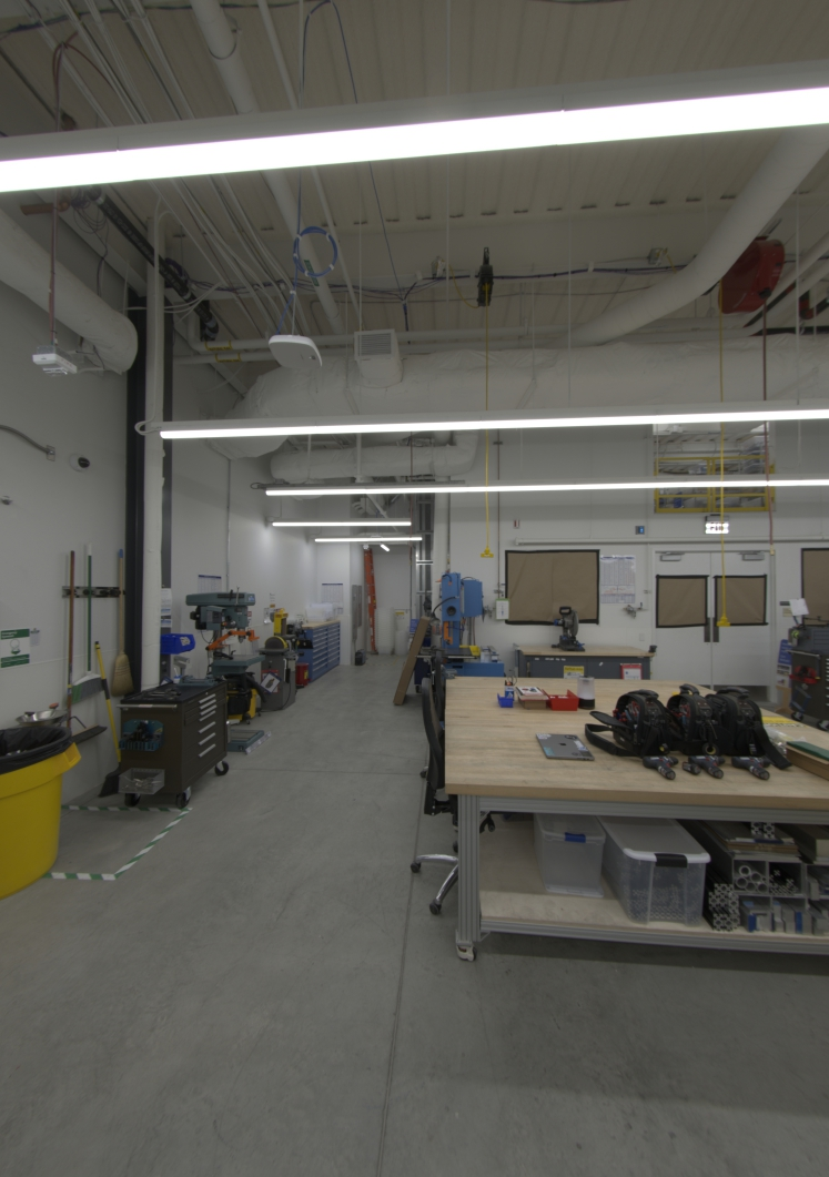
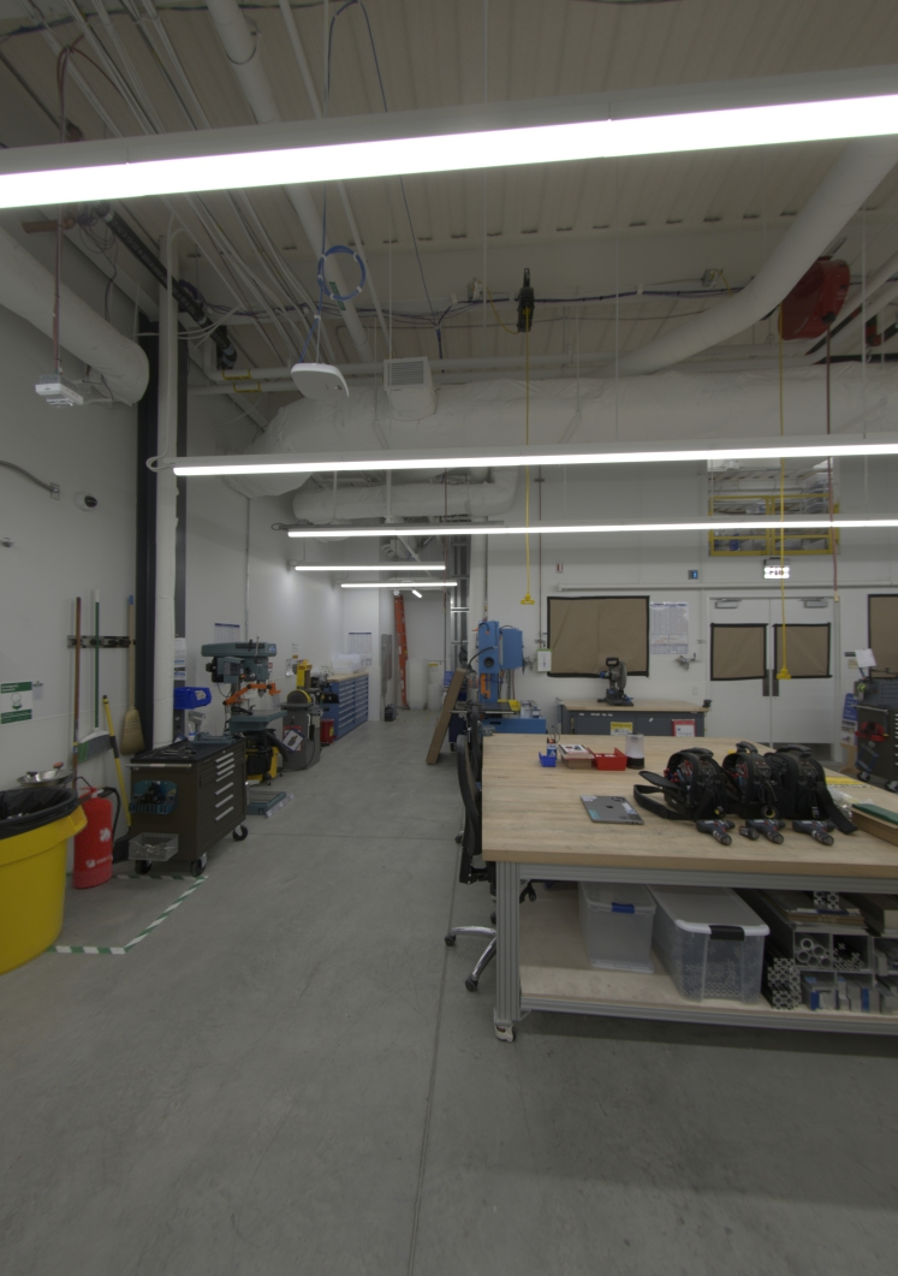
+ fire extinguisher (100, 829)
